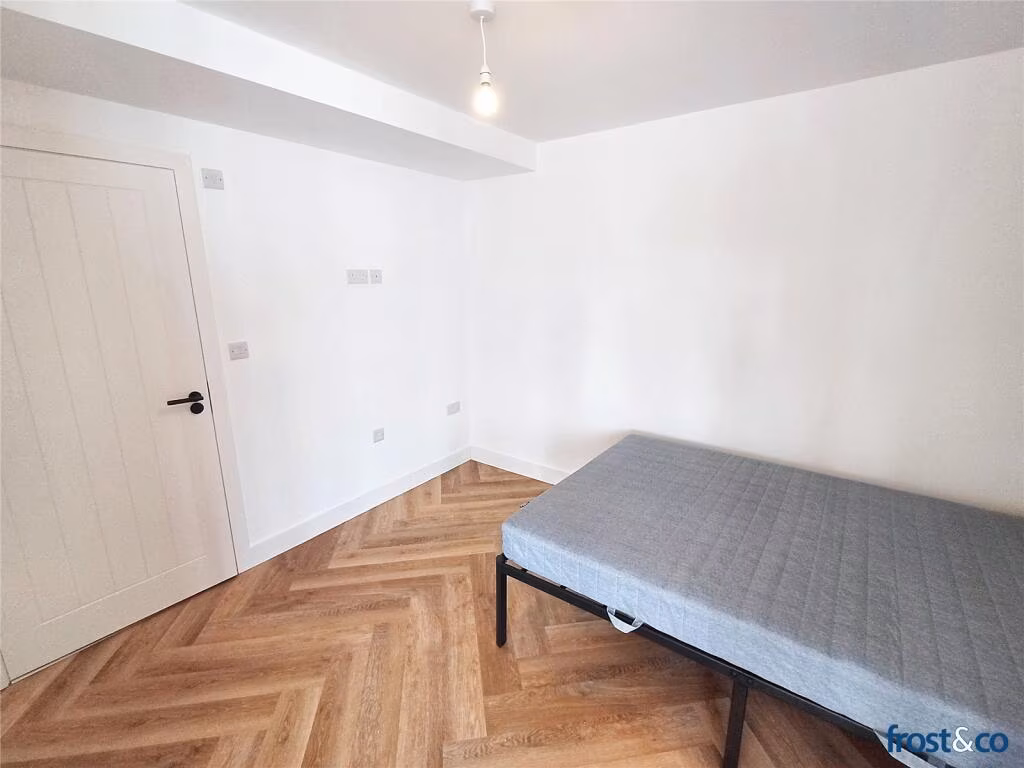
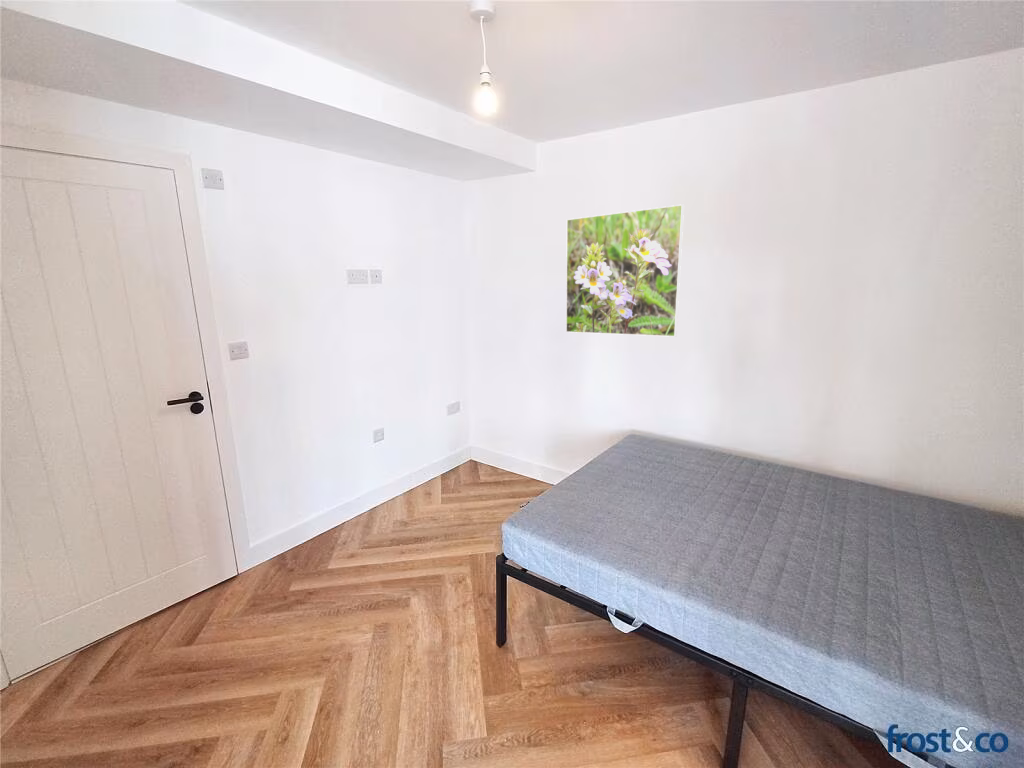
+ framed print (618, 275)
